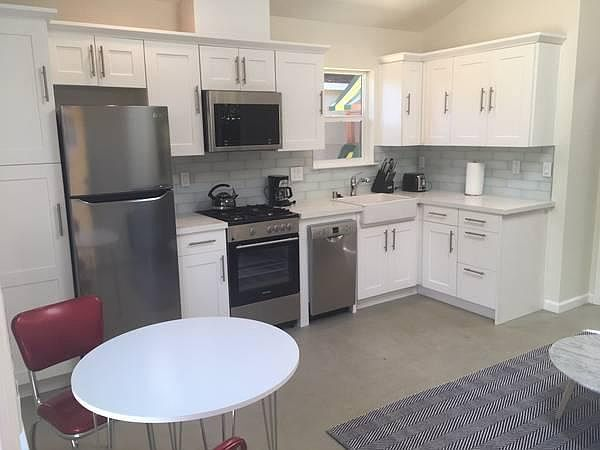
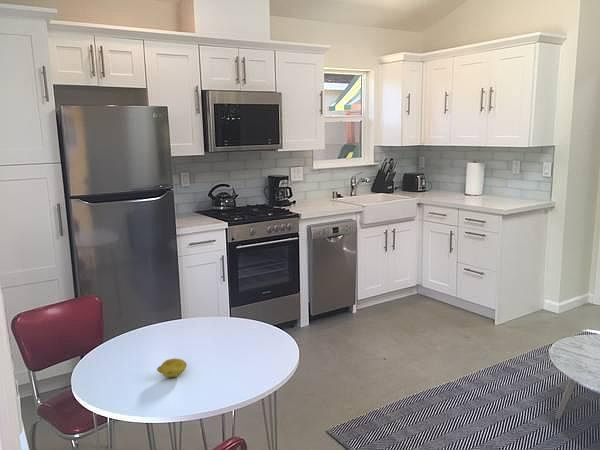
+ fruit (171, 368)
